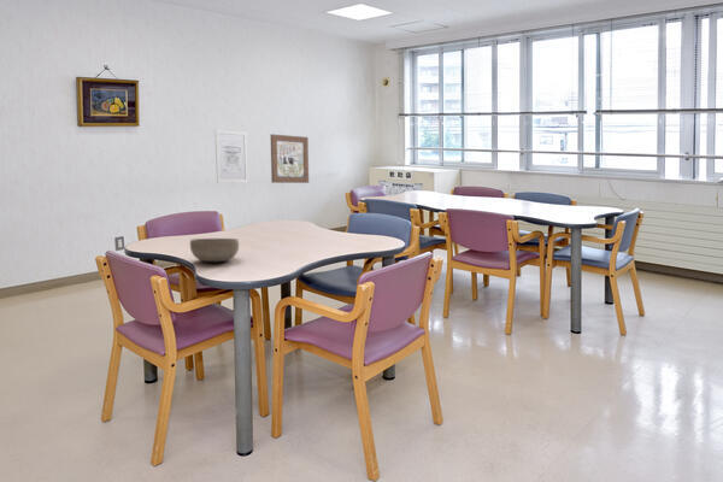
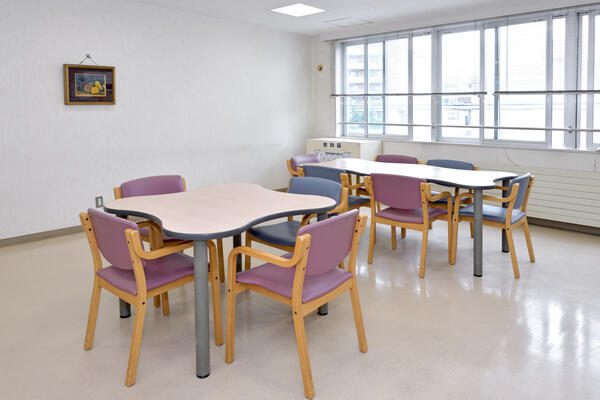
- bowl (214, 249)
- wall art (231, 157)
- wall art (289, 159)
